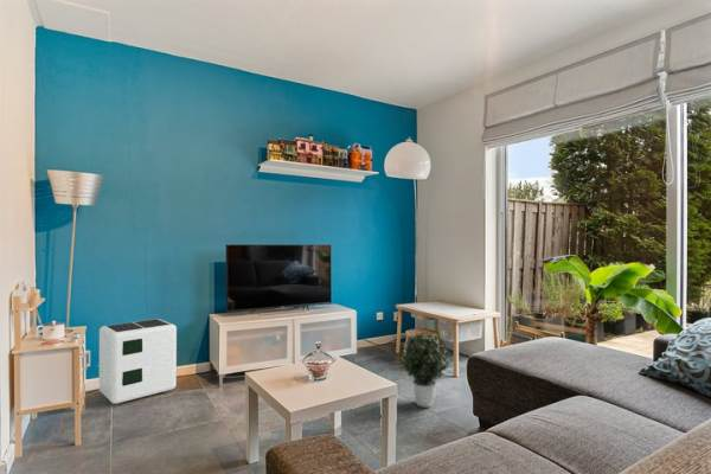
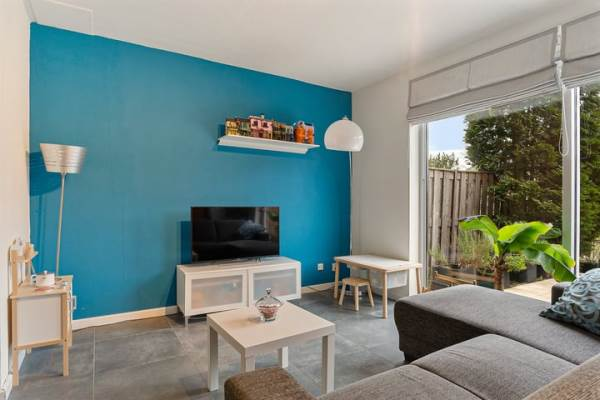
- air purifier (137, 358)
- potted plant (424, 369)
